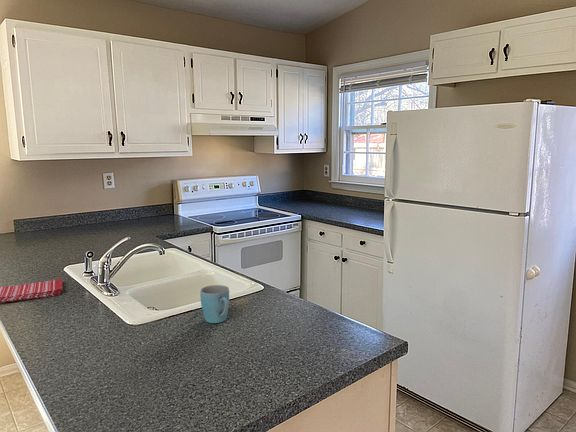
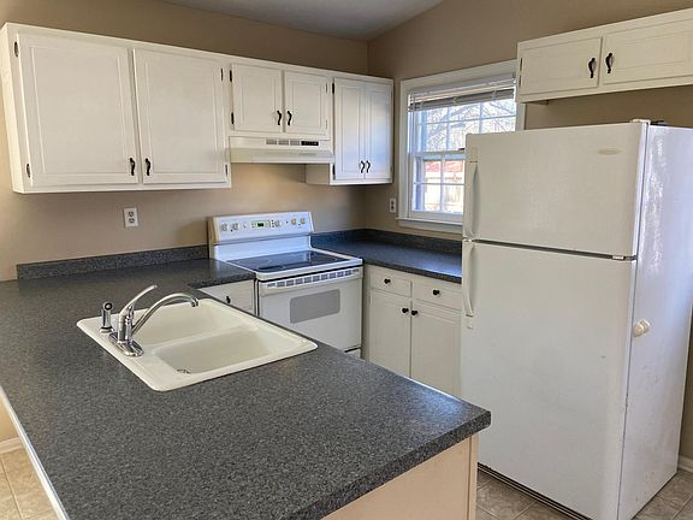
- mug (217, 305)
- dish towel (28, 290)
